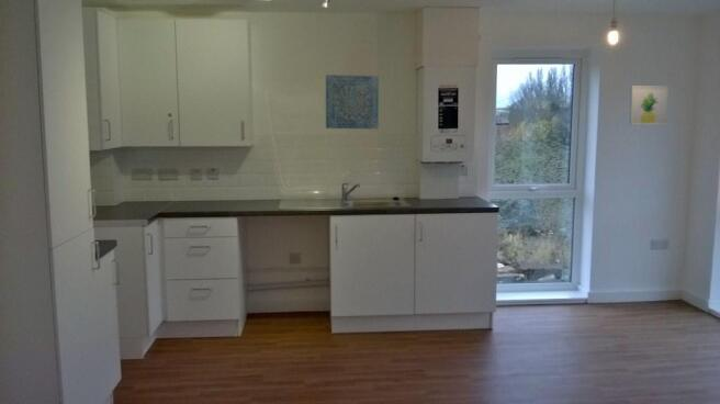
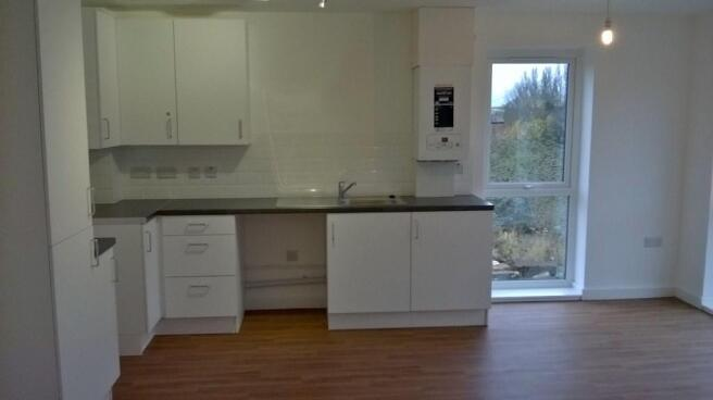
- wall art (649, 105)
- wall art (351, 102)
